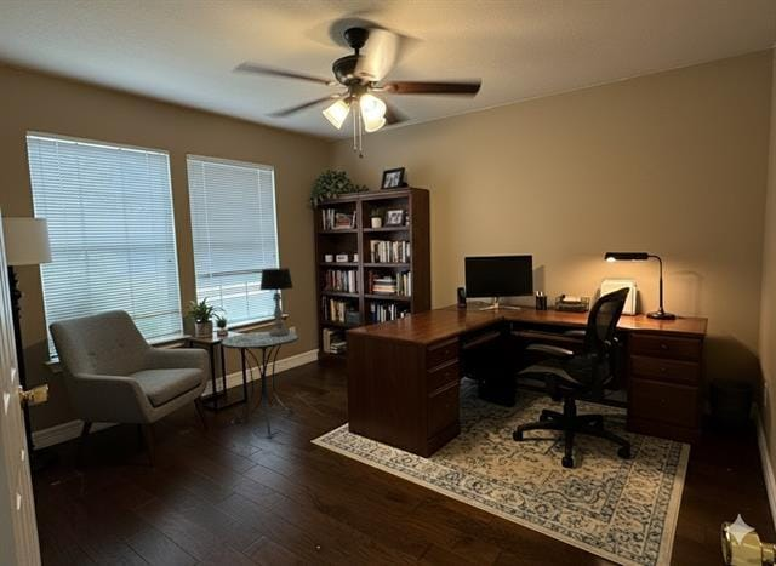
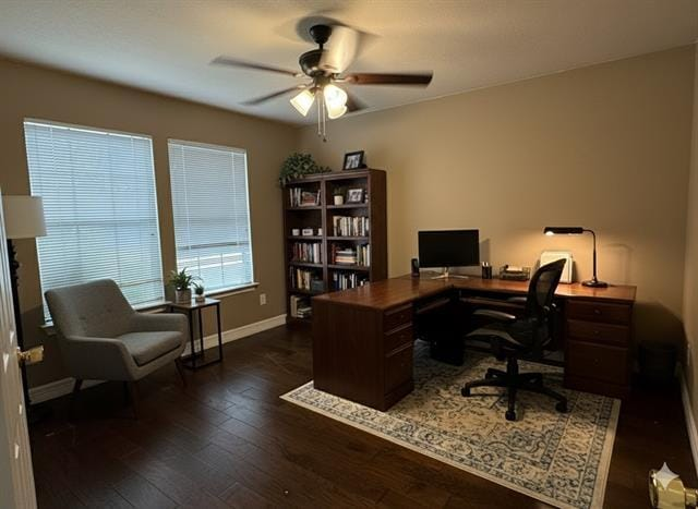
- side table (263, 379)
- table lamp (276, 301)
